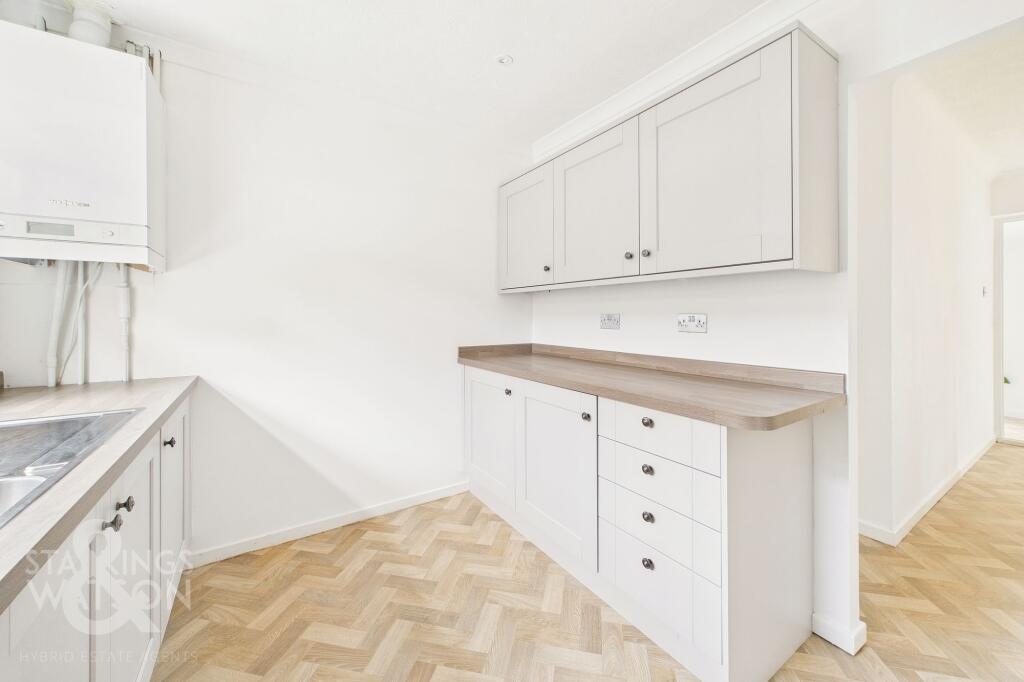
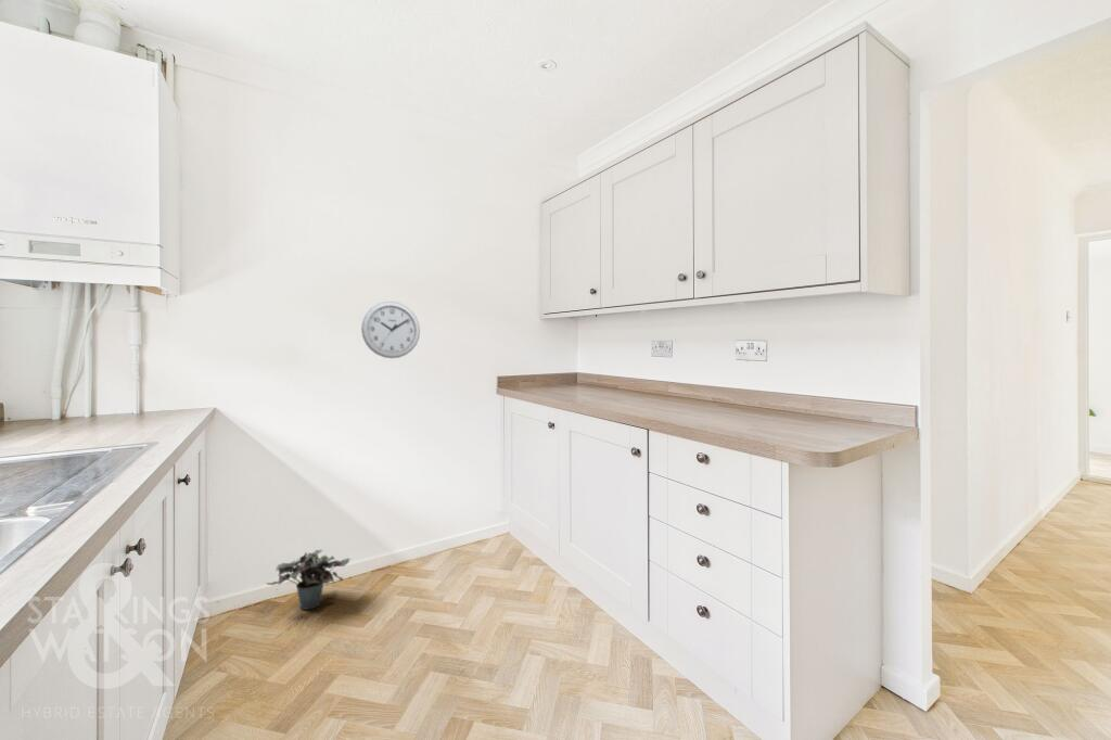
+ wall clock (392, 329)
+ potted plant (309, 579)
